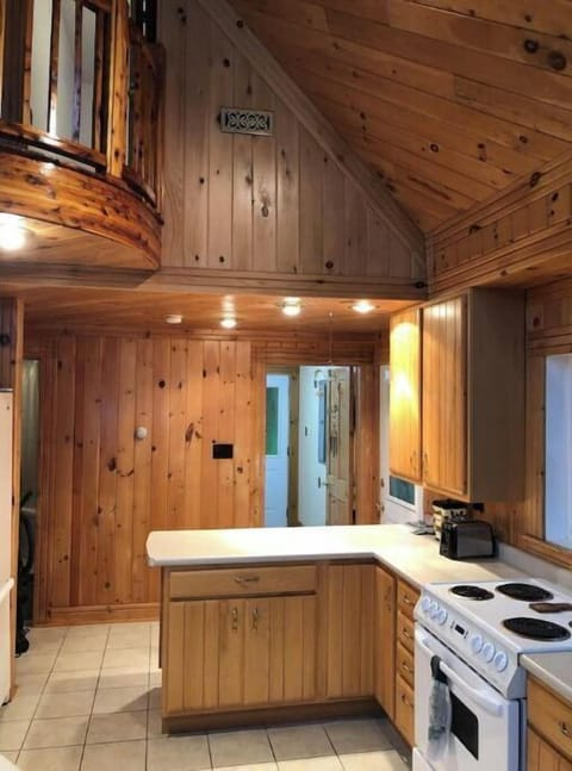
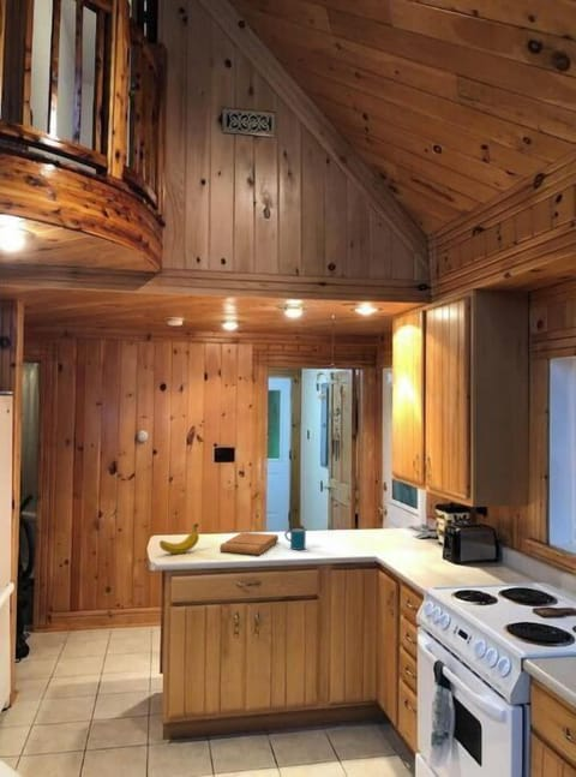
+ fruit (181, 542)
+ mug (294, 538)
+ cutting board (250, 543)
